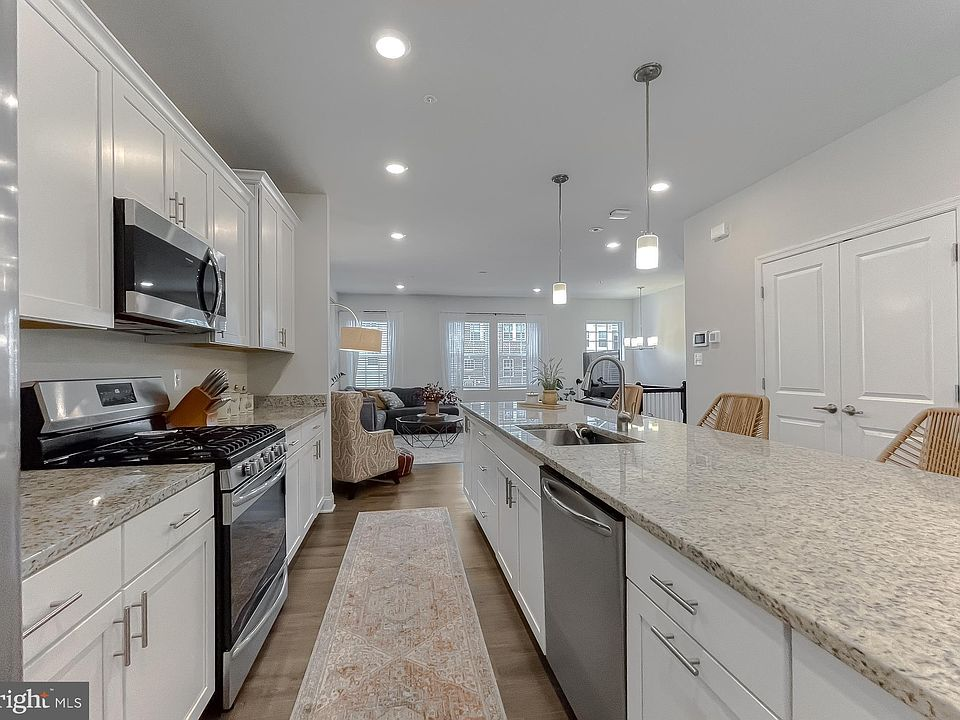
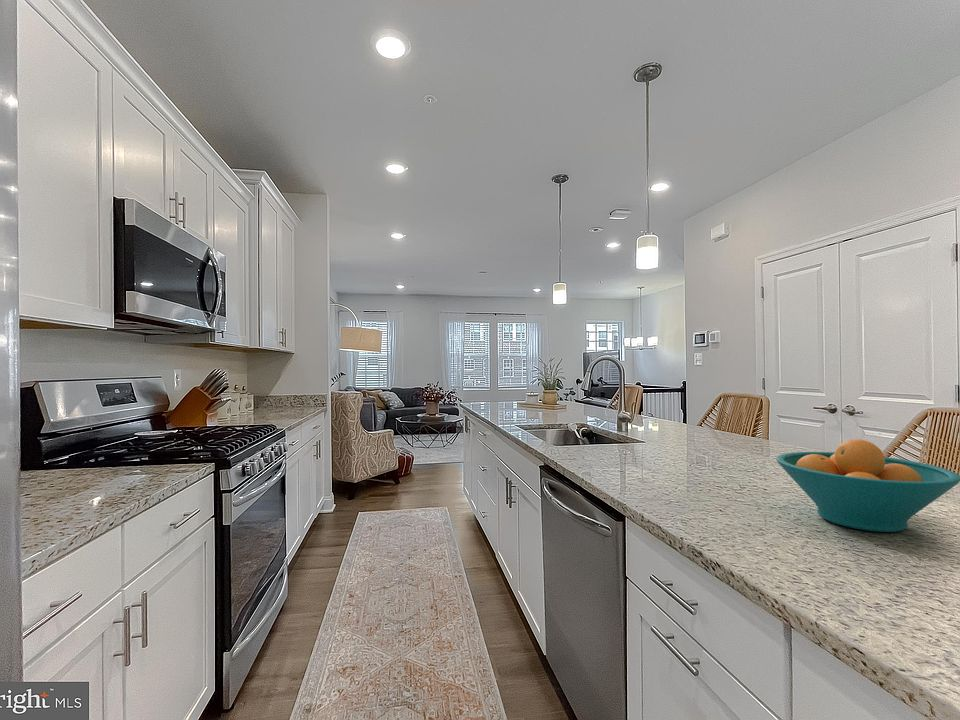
+ fruit bowl (859, 480)
